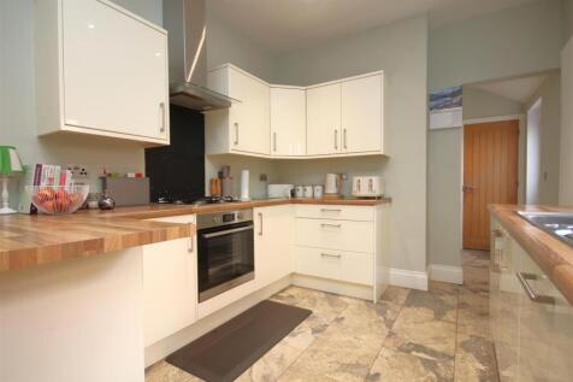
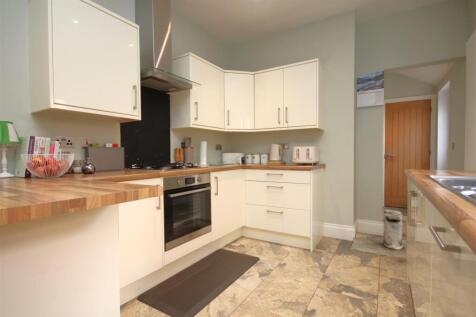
+ trash can (392, 229)
